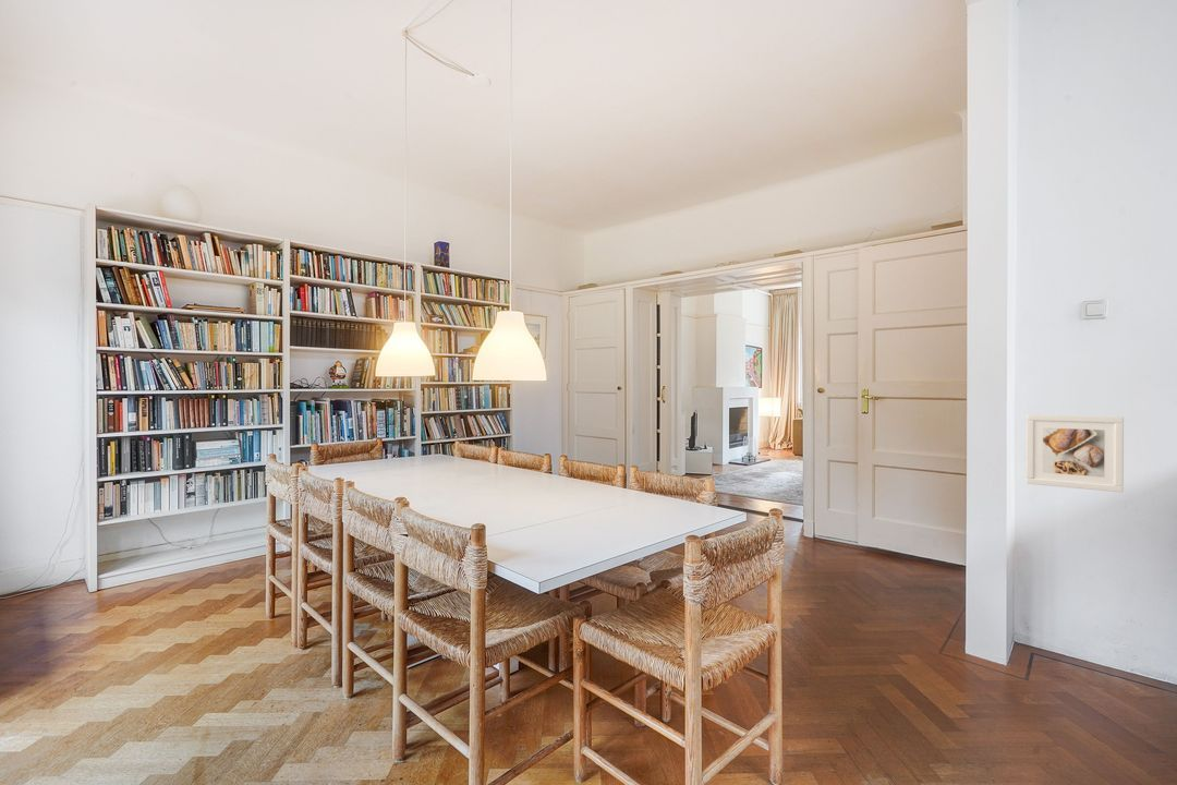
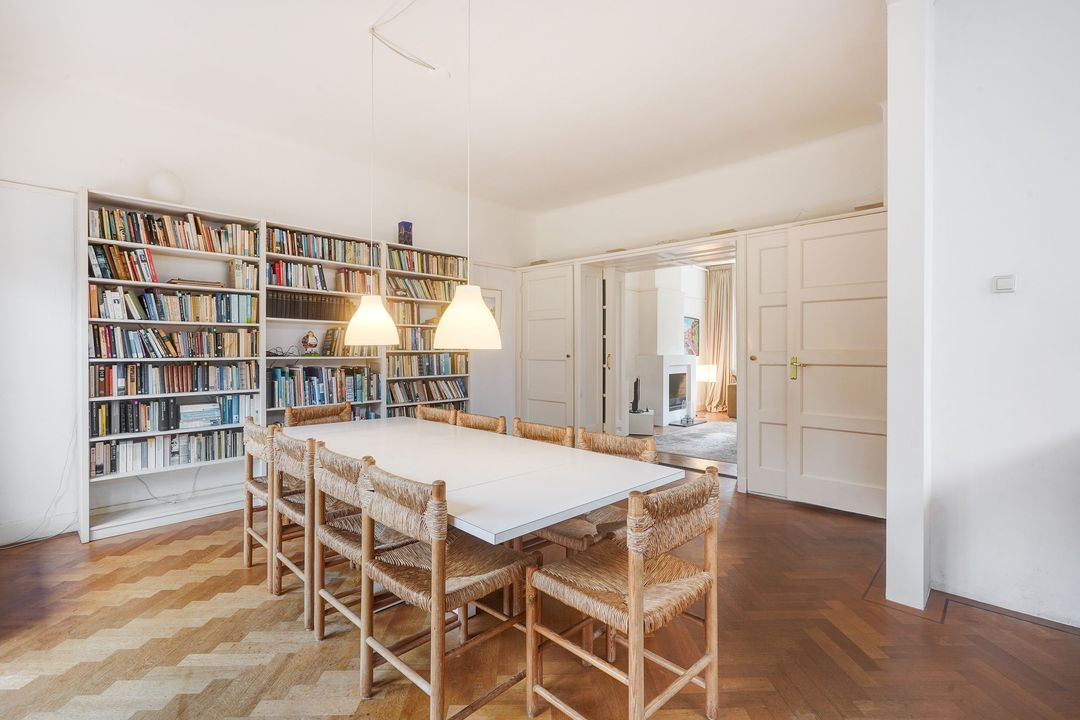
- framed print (1072, 451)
